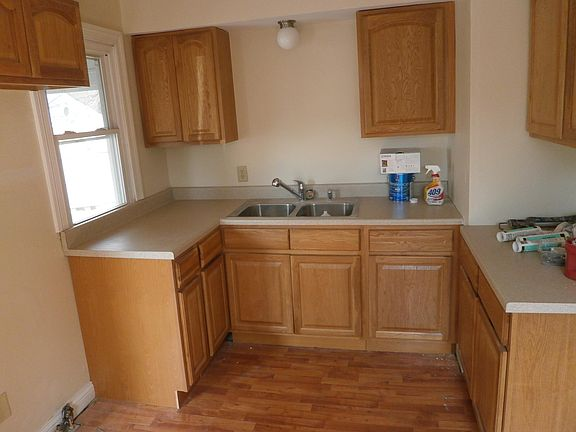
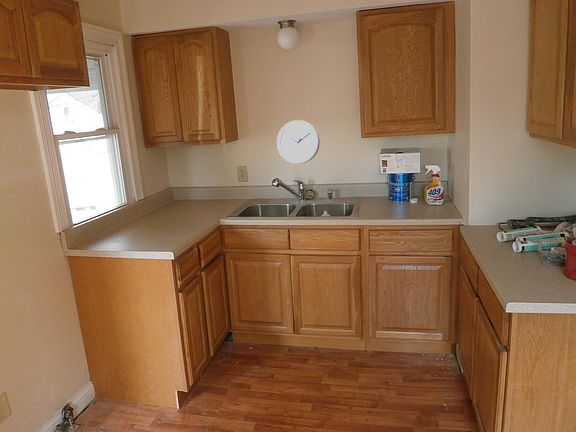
+ wall clock (297, 142)
